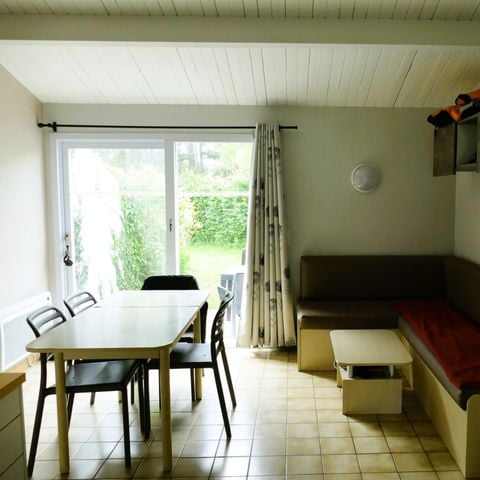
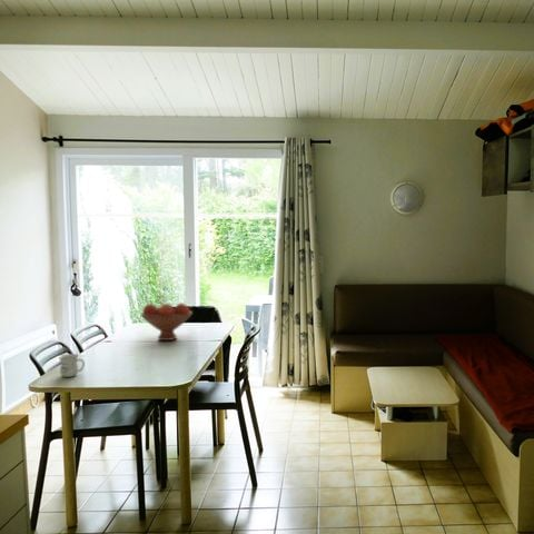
+ fruit bowl (167, 320)
+ mug (72, 365)
